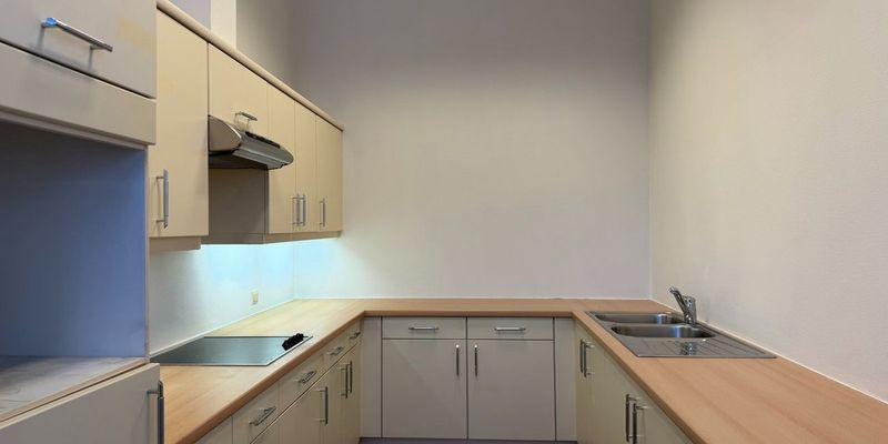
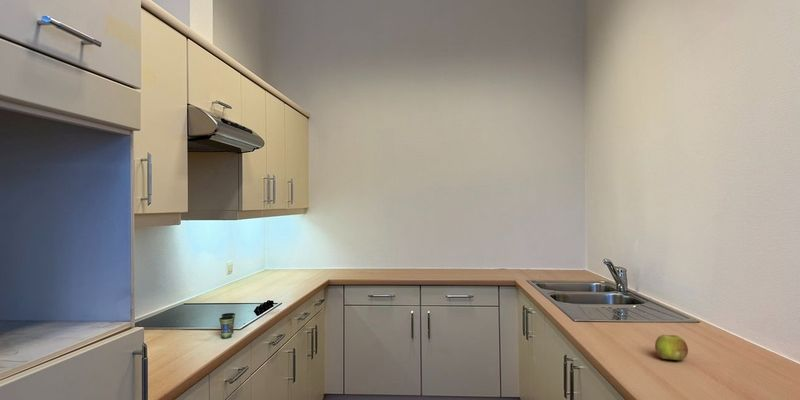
+ fruit (671, 347)
+ cup (227, 325)
